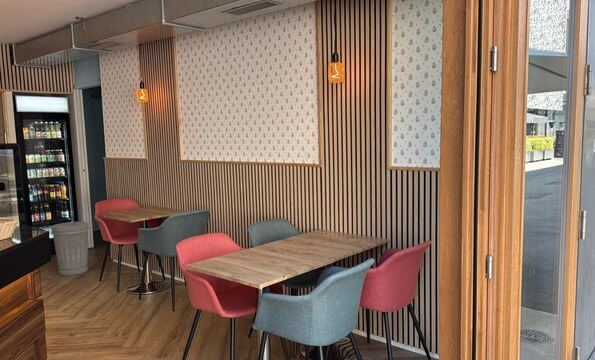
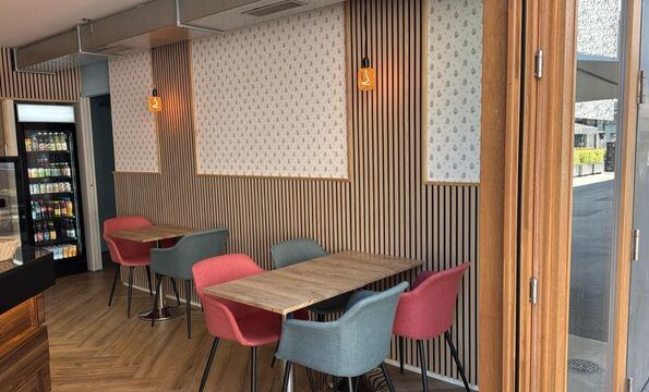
- trash can (71, 246)
